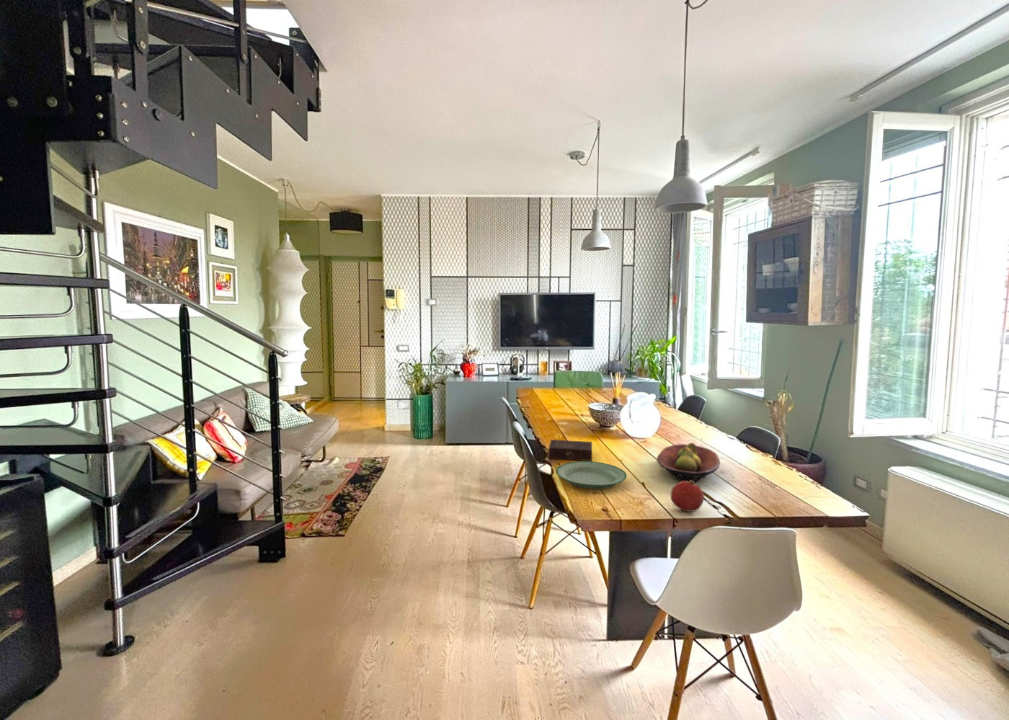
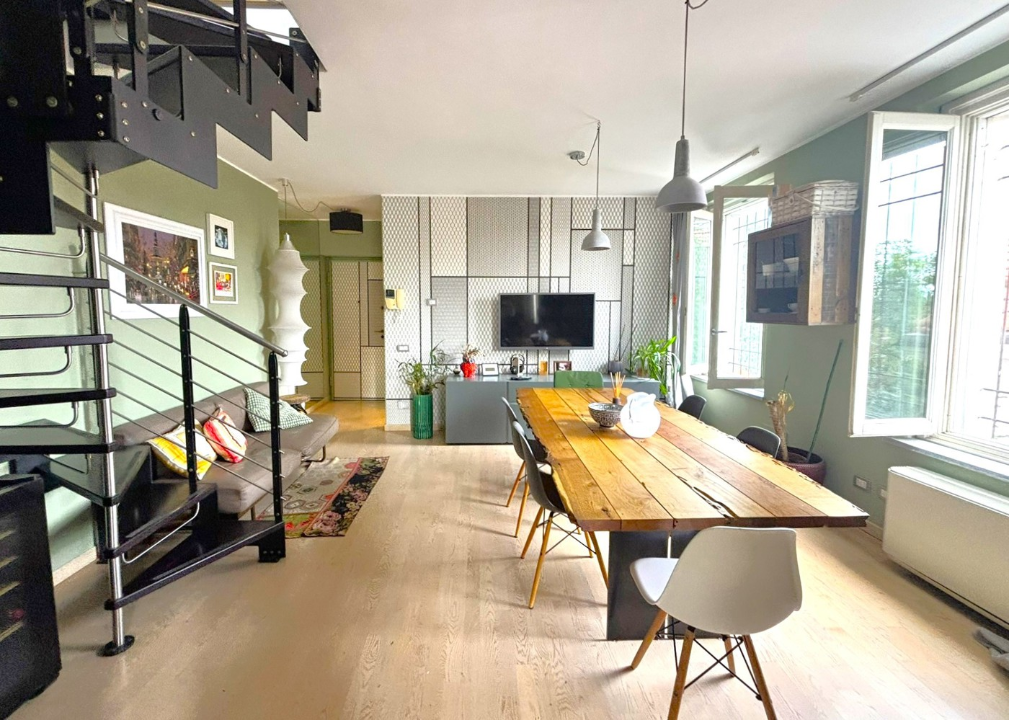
- plate (590, 476)
- fruit (687, 495)
- fruit bowl (688, 458)
- book (570, 450)
